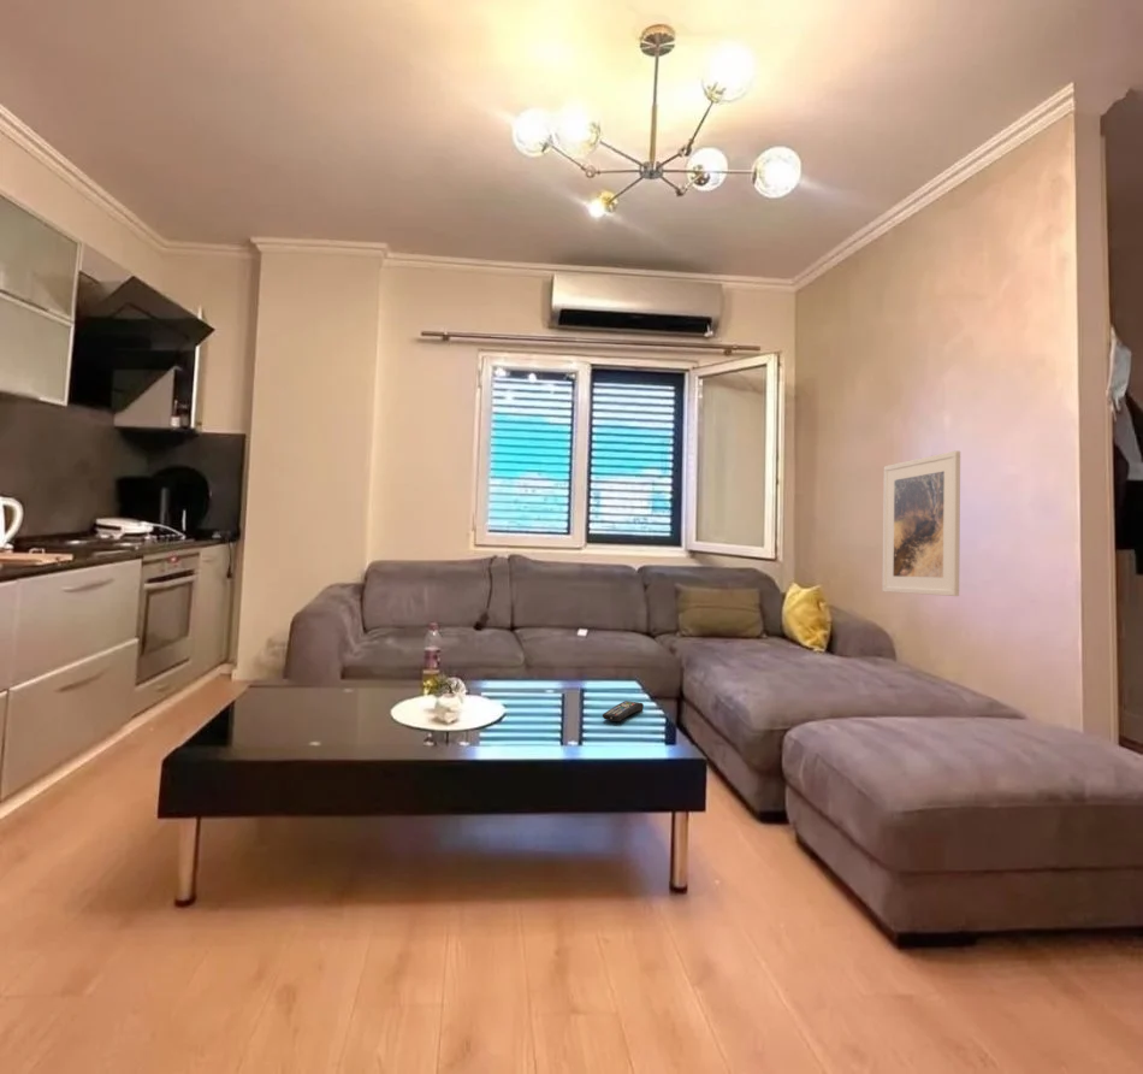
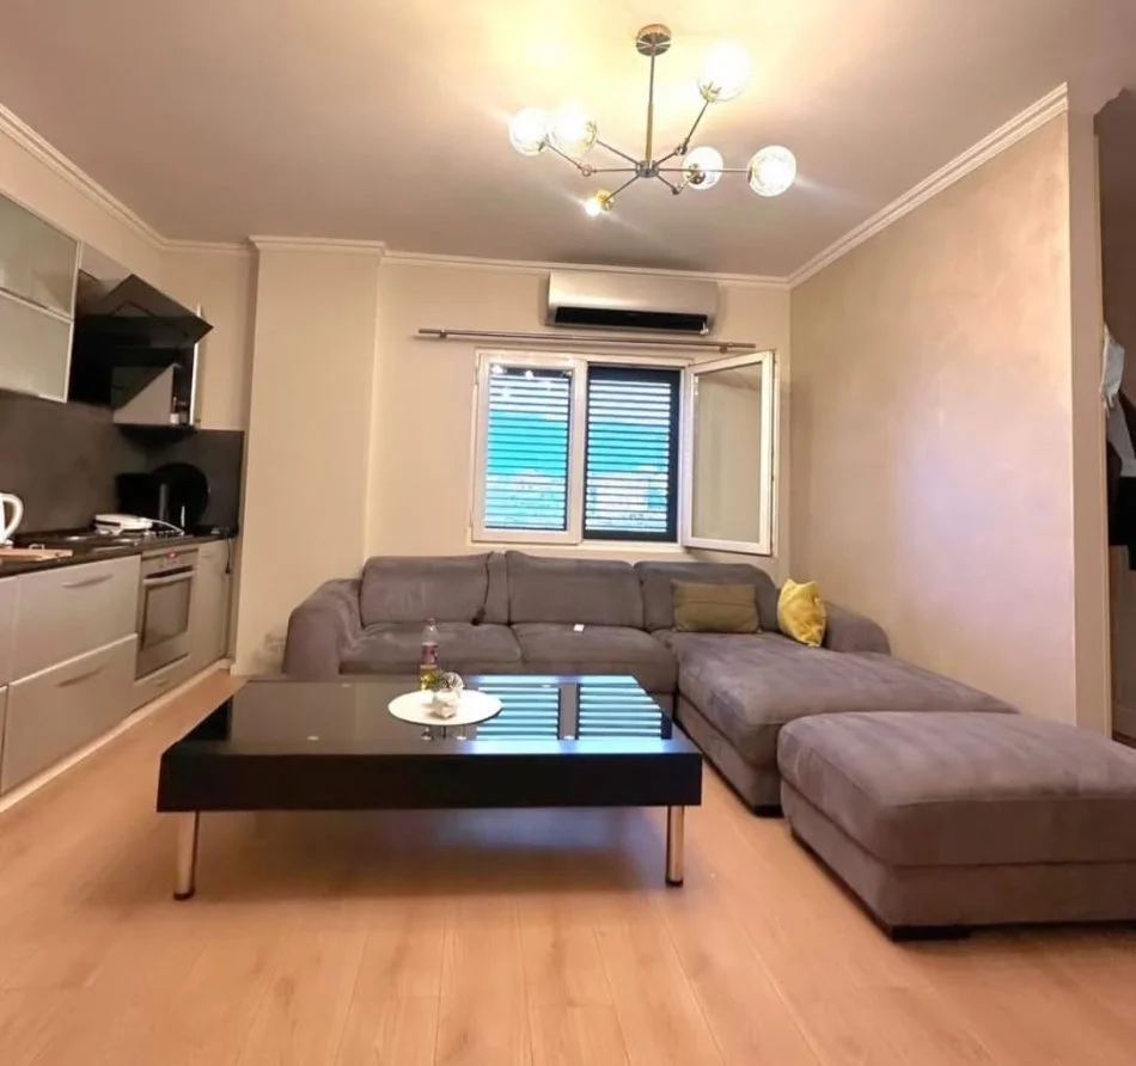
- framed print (918, 526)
- remote control (623, 710)
